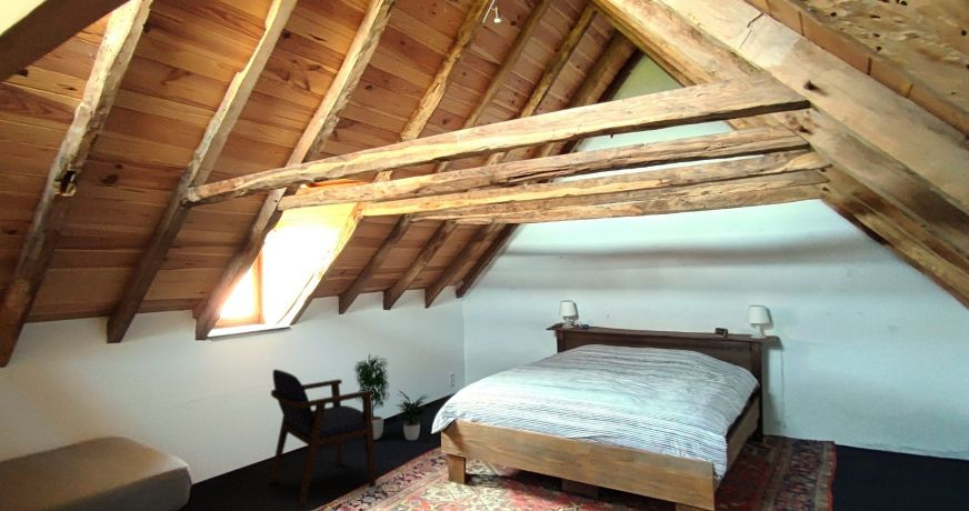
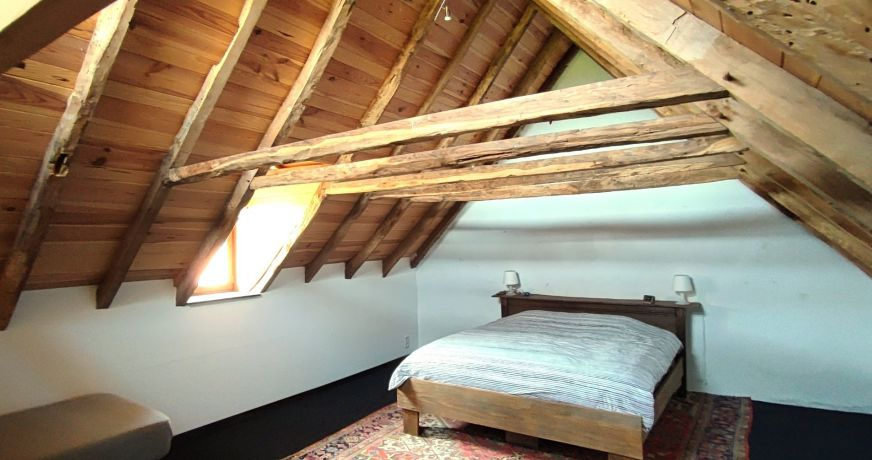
- armchair (320, 425)
- potted plant (388, 395)
